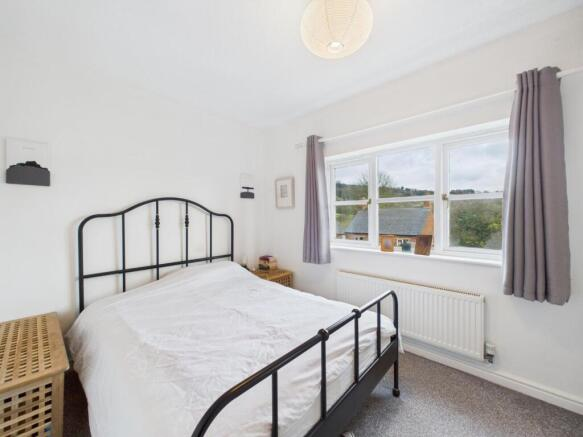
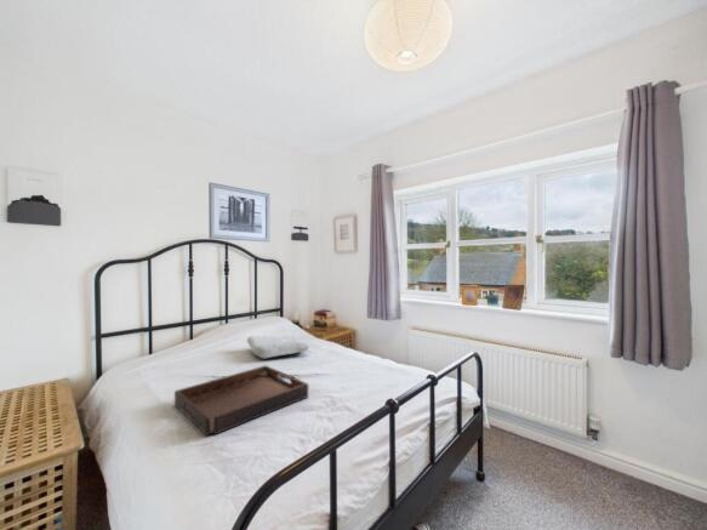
+ soap bar (276, 346)
+ wall art (241, 213)
+ serving tray (243, 393)
